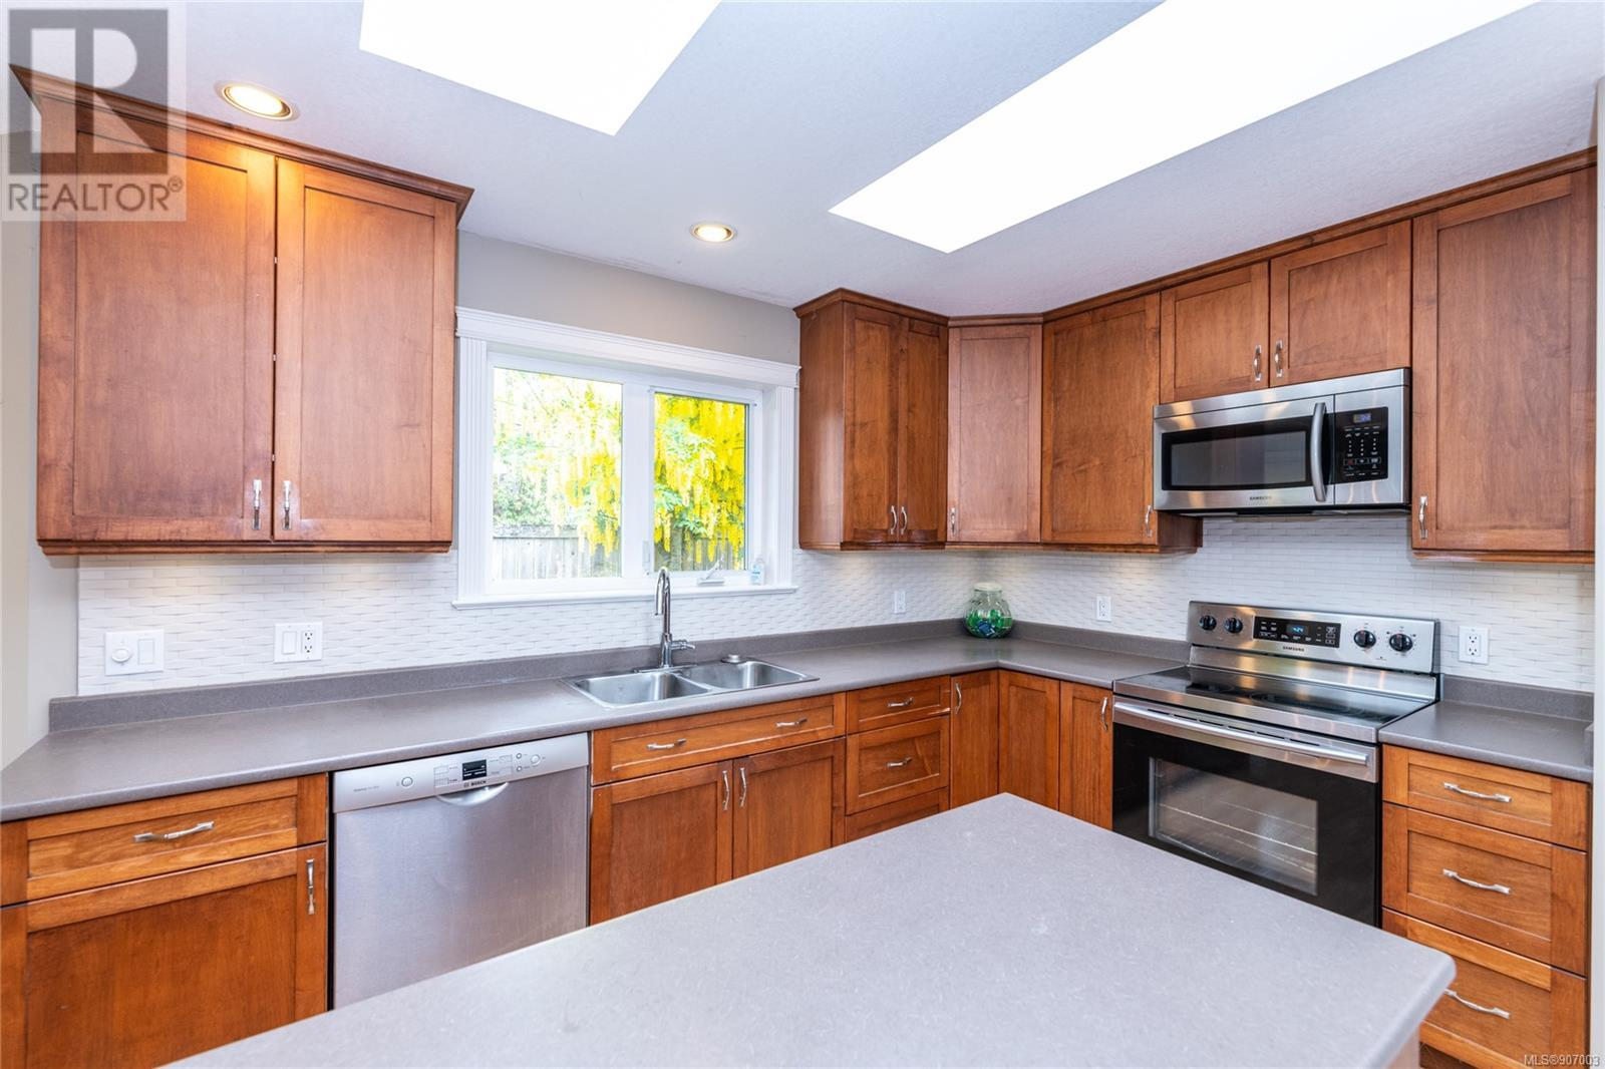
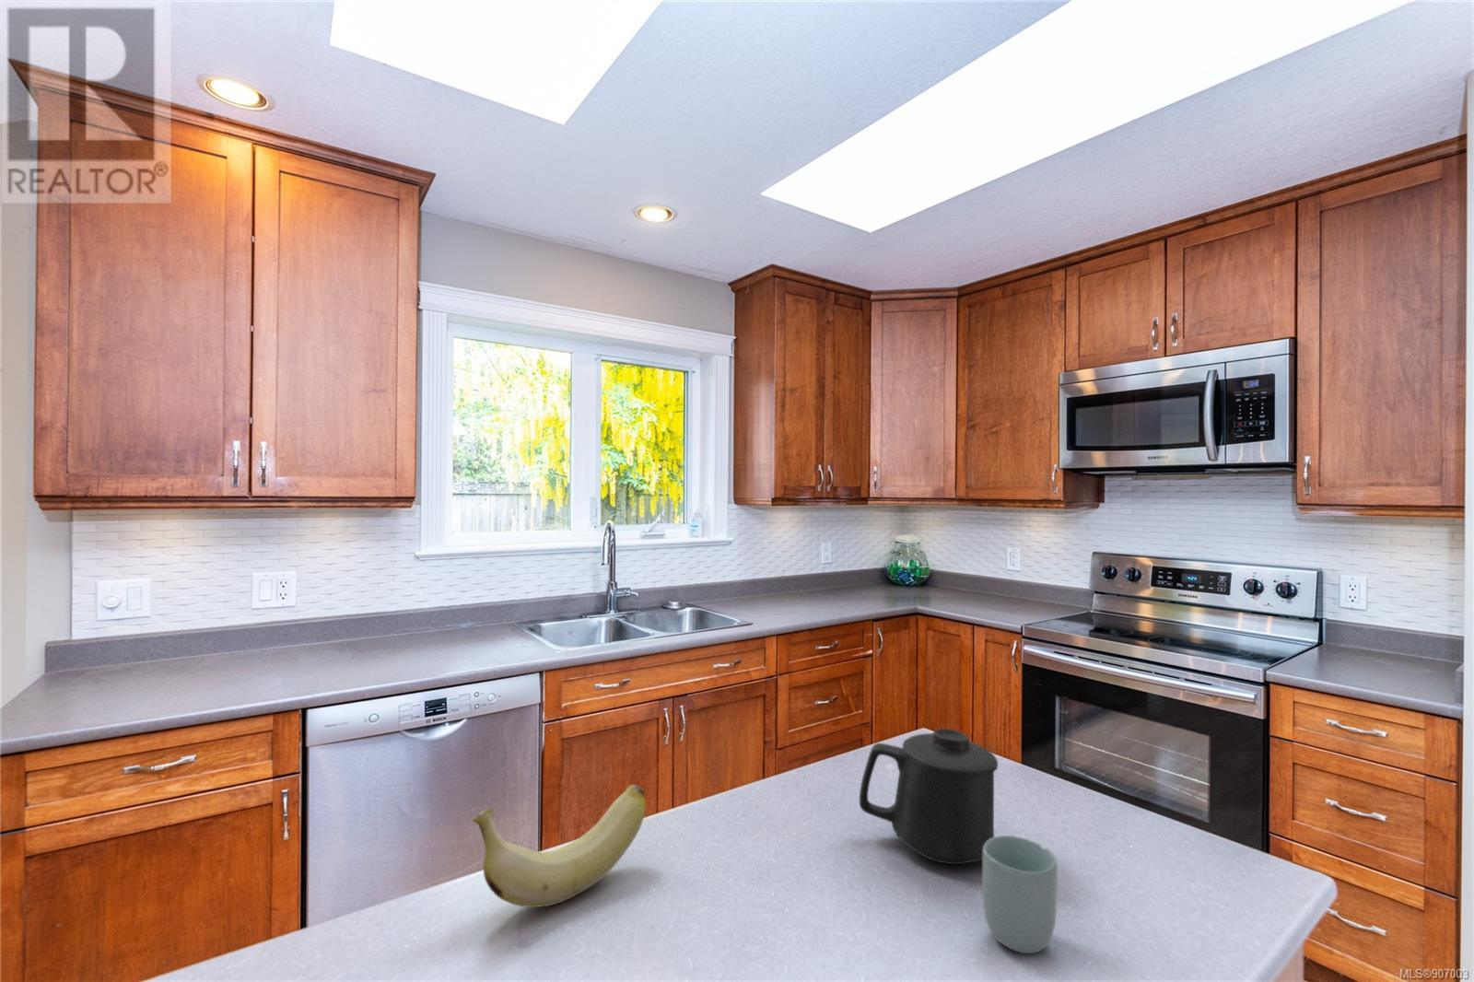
+ cup (1018, 897)
+ banana (570, 843)
+ mug (932, 790)
